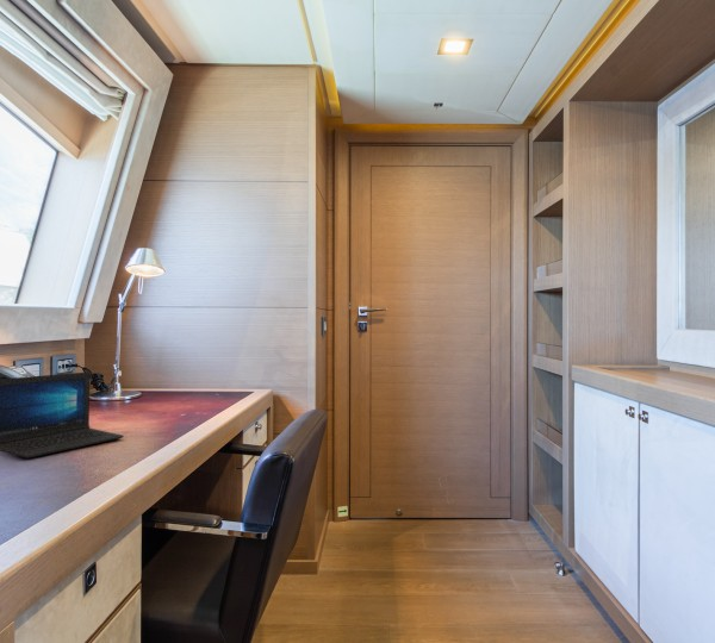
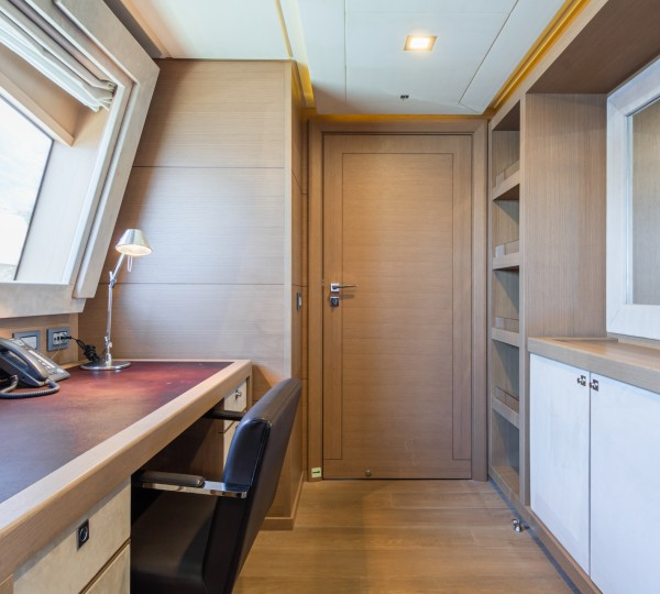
- laptop (60, 410)
